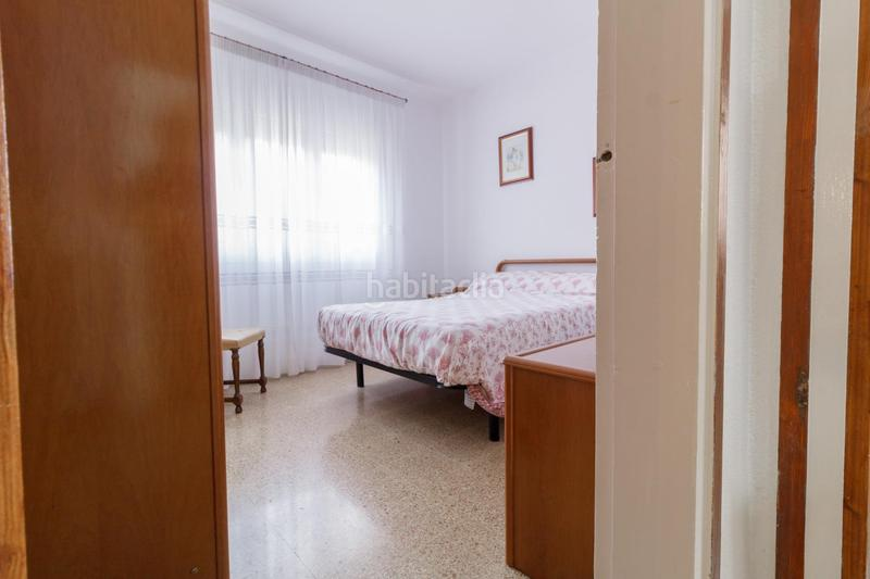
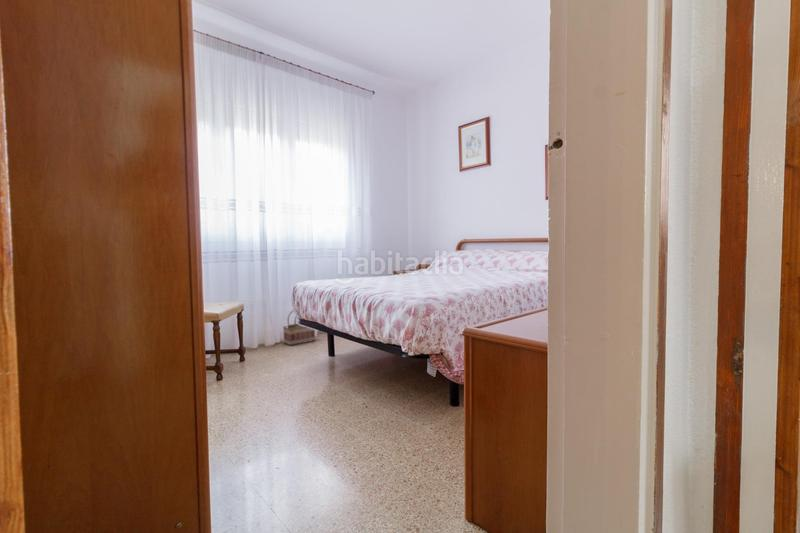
+ basket (299, 326)
